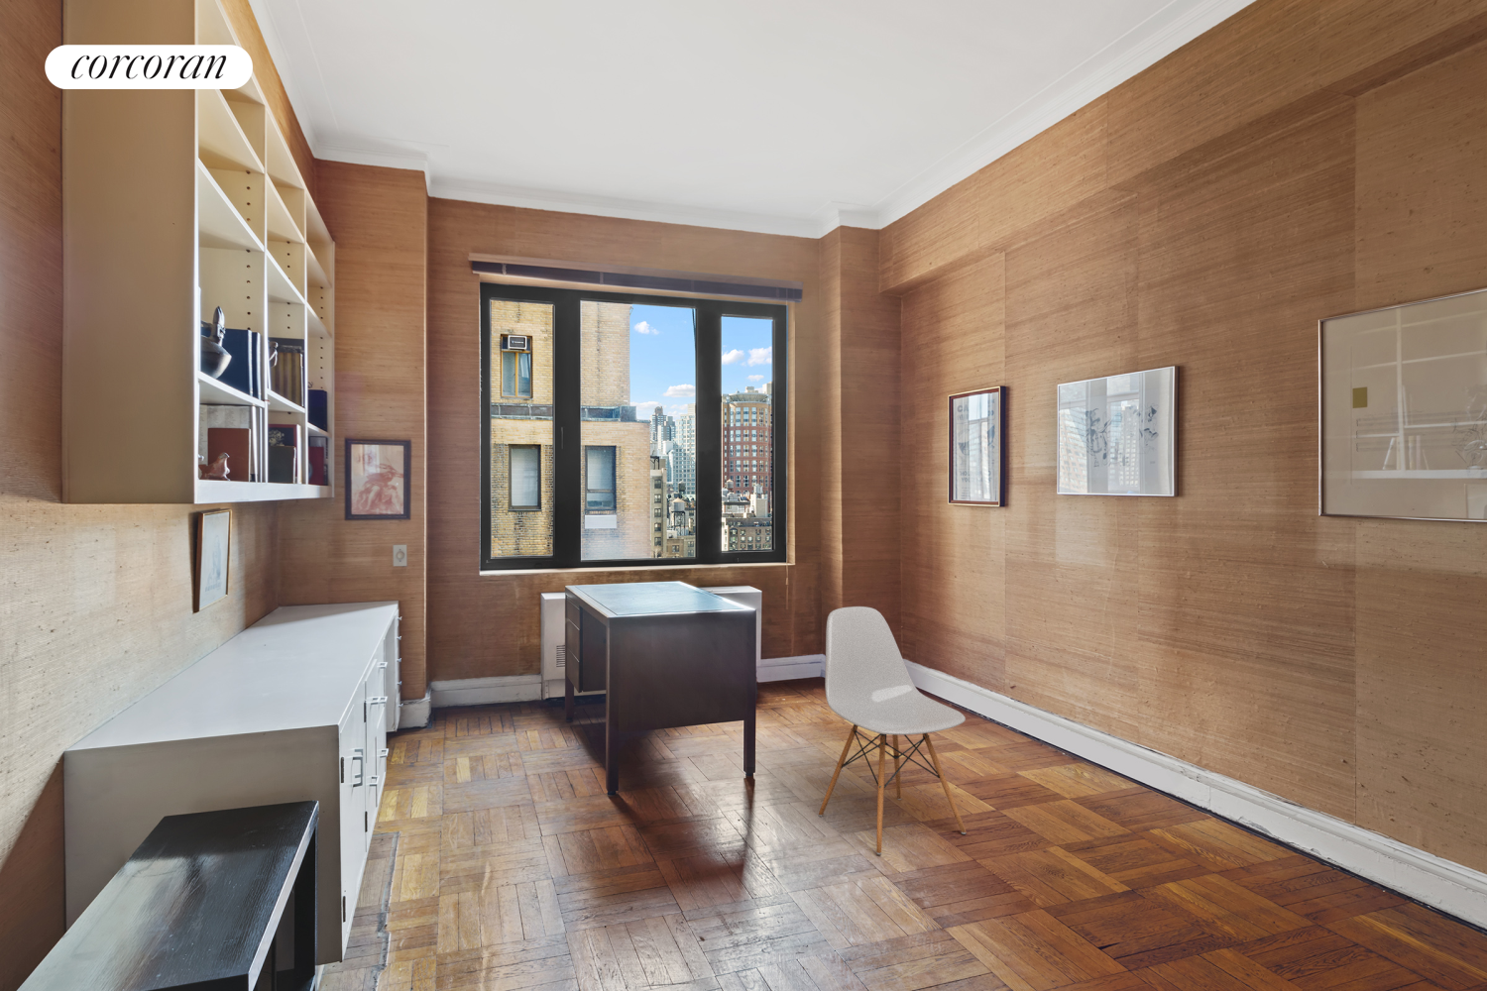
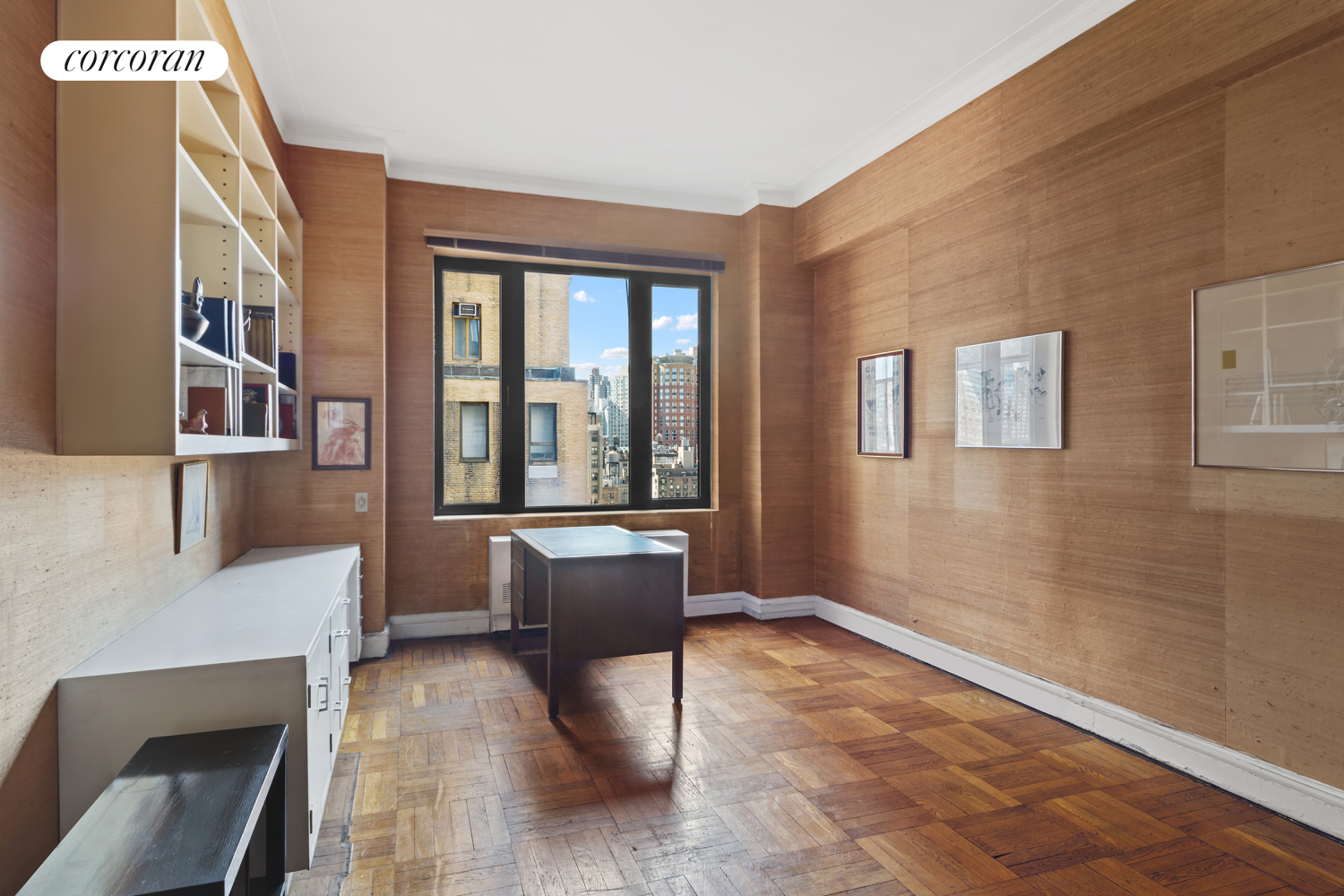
- chair (888, 719)
